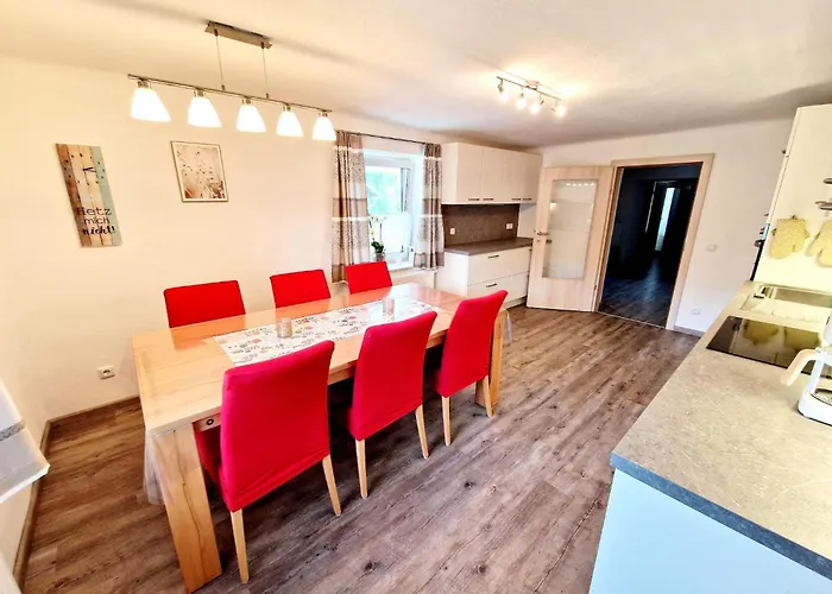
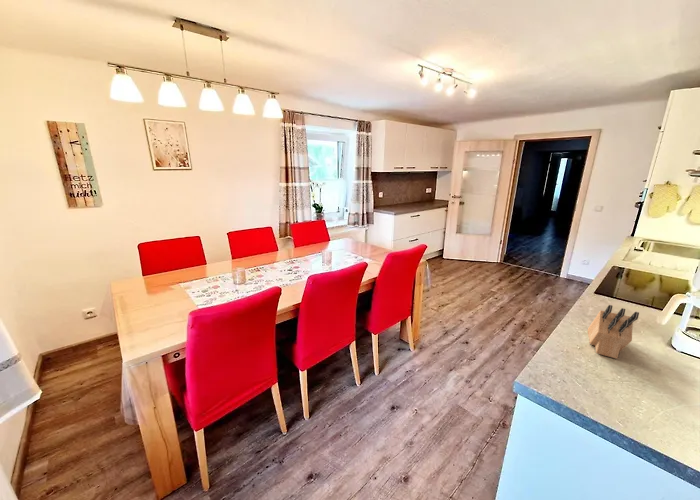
+ knife block (611, 323)
